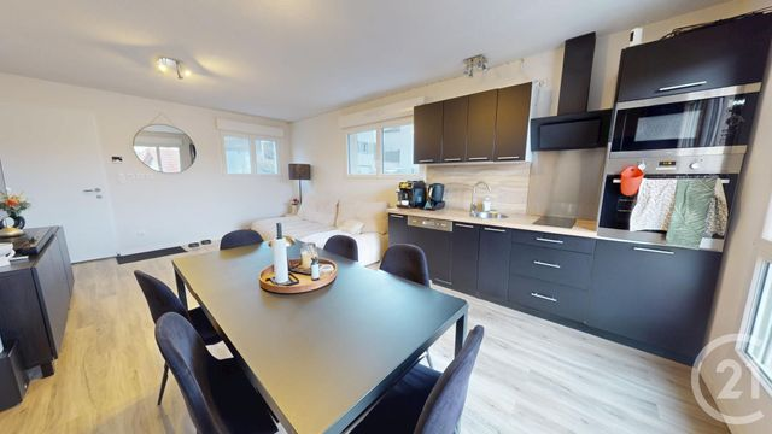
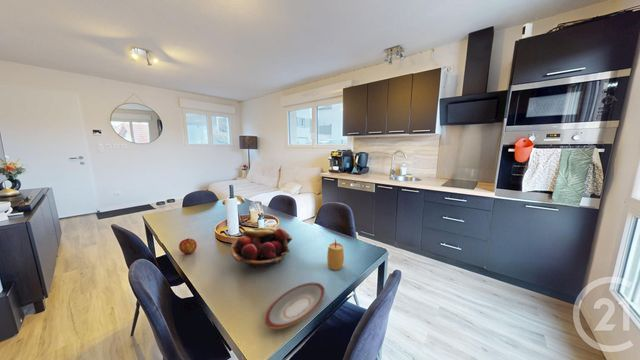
+ plate (297, 304)
+ apple (187, 246)
+ candle (335, 252)
+ fruit basket (262, 243)
